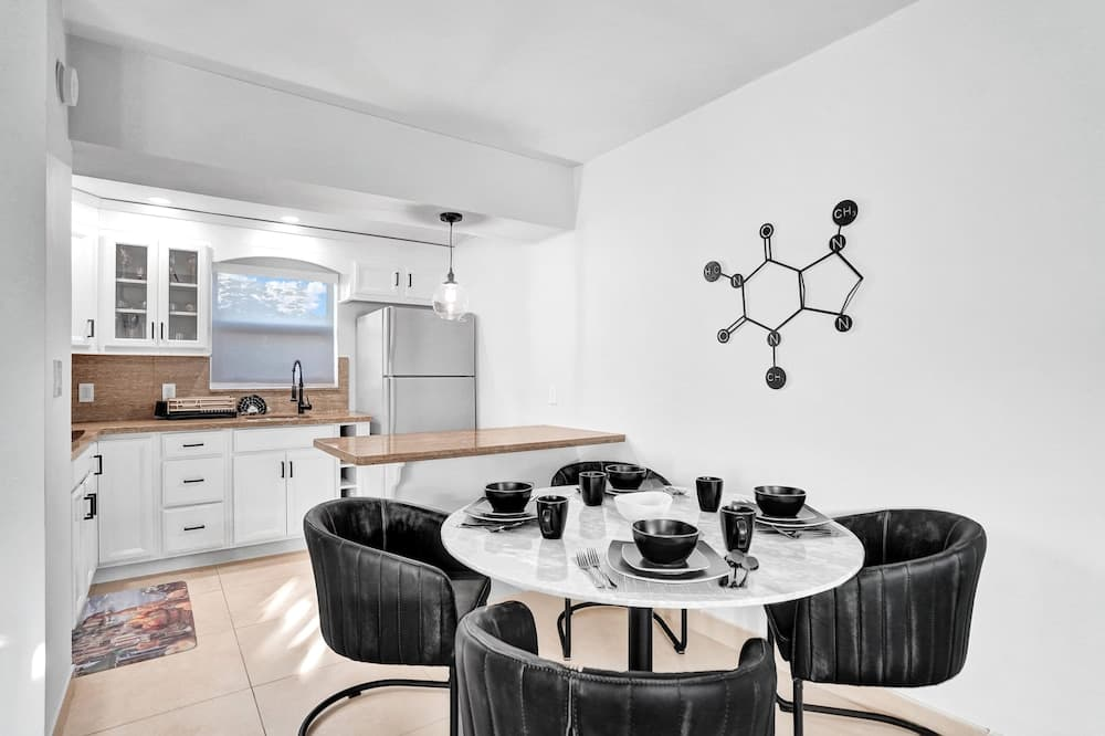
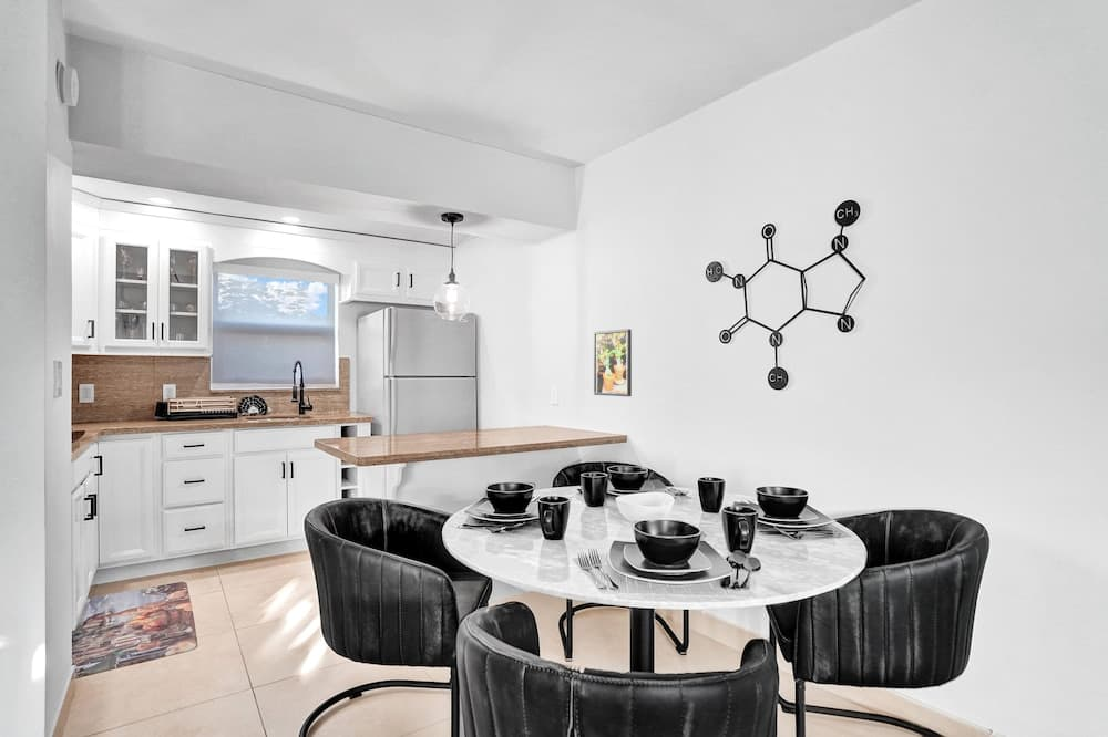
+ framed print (612, 363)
